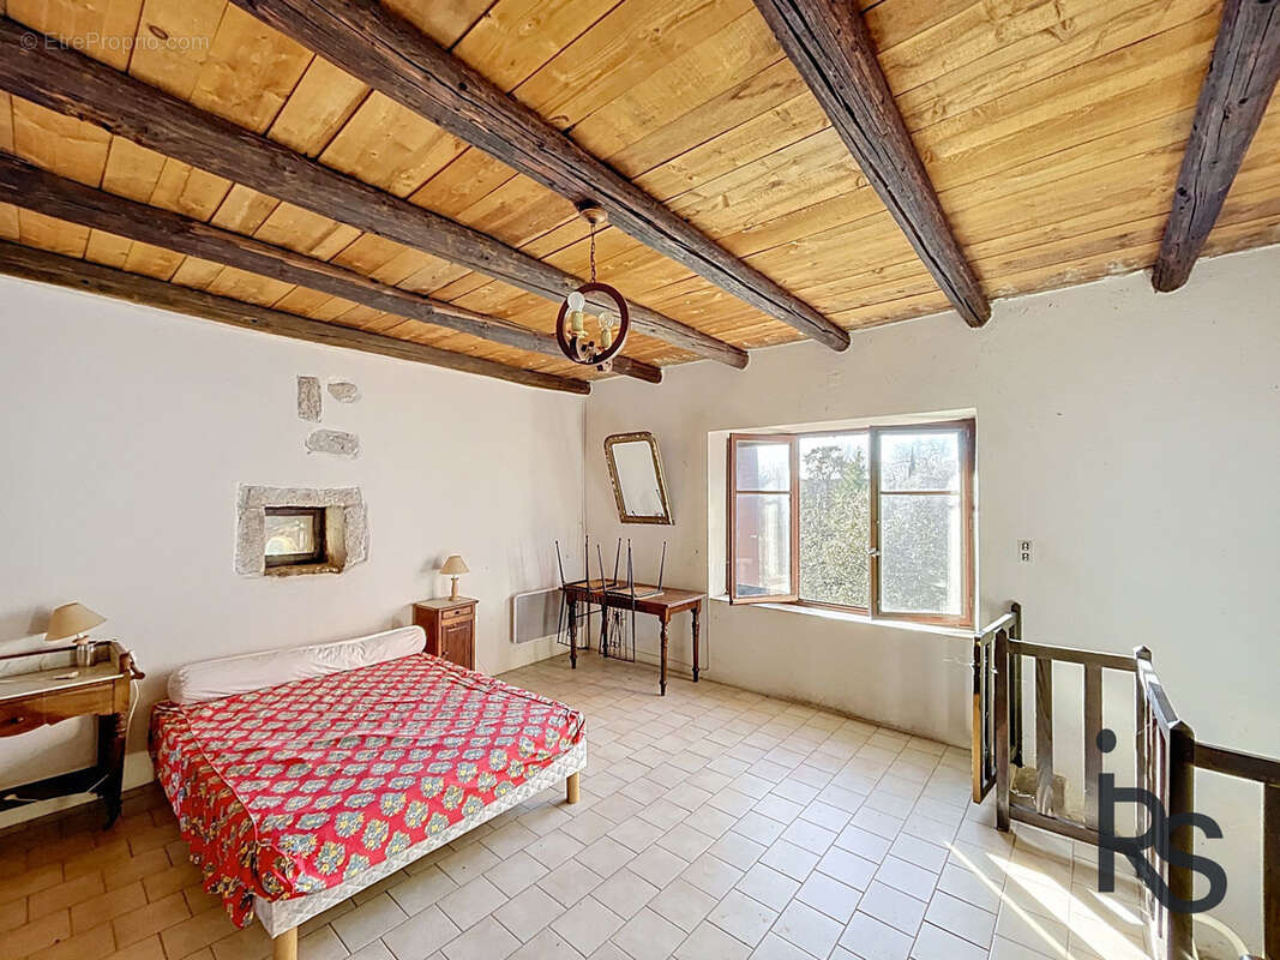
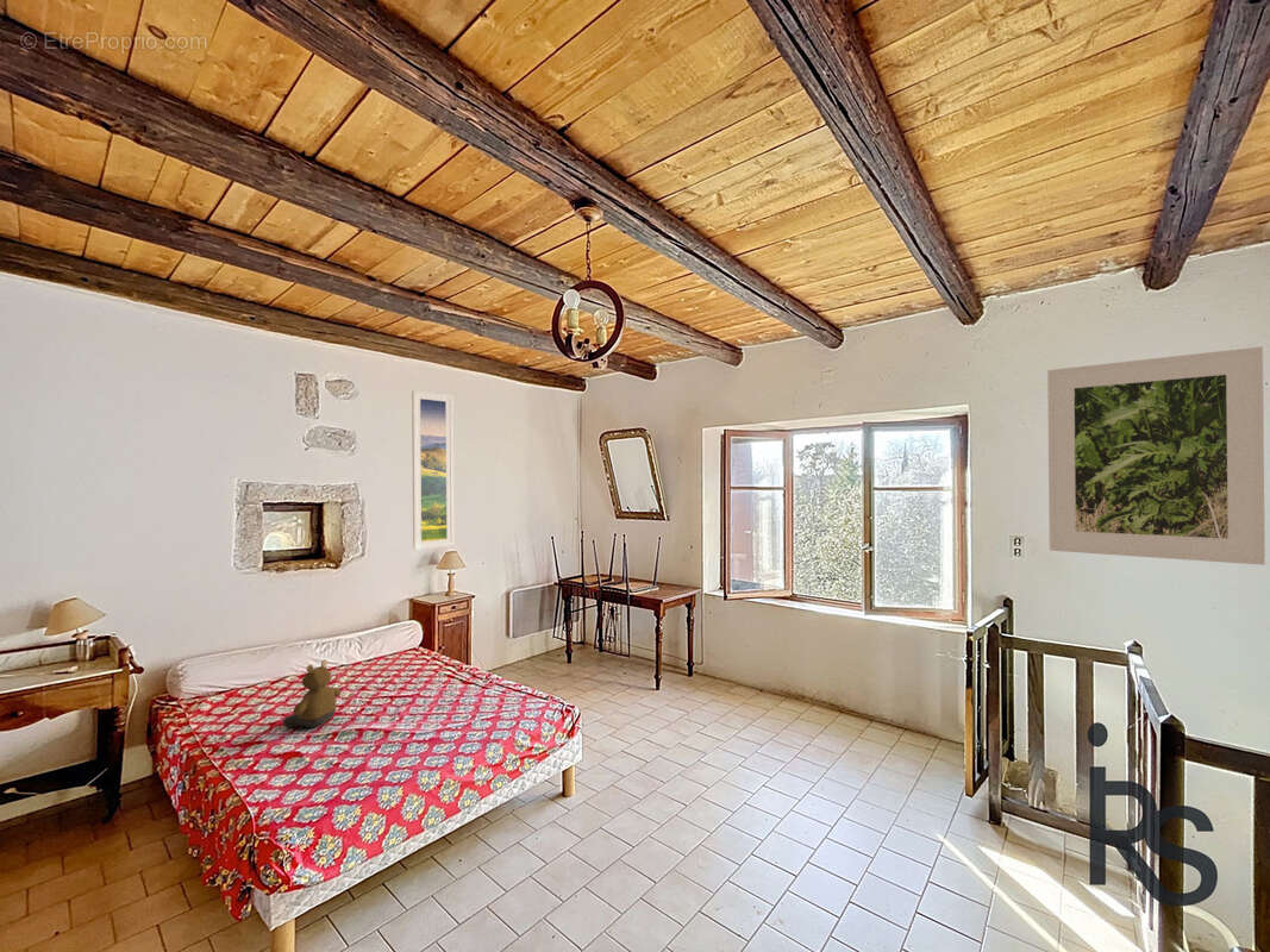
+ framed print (1145, 458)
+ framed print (433, 470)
+ bear (311, 691)
